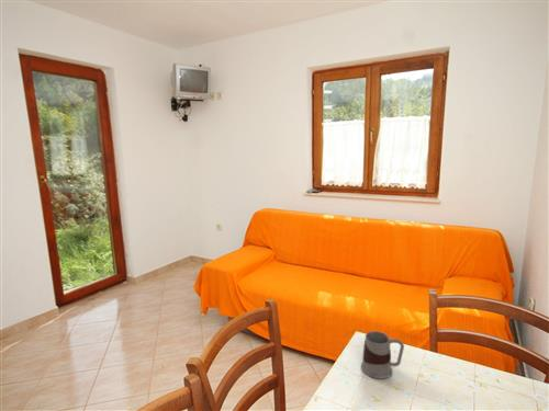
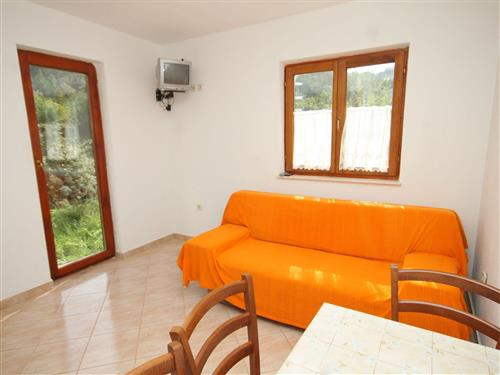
- mug (382, 353)
